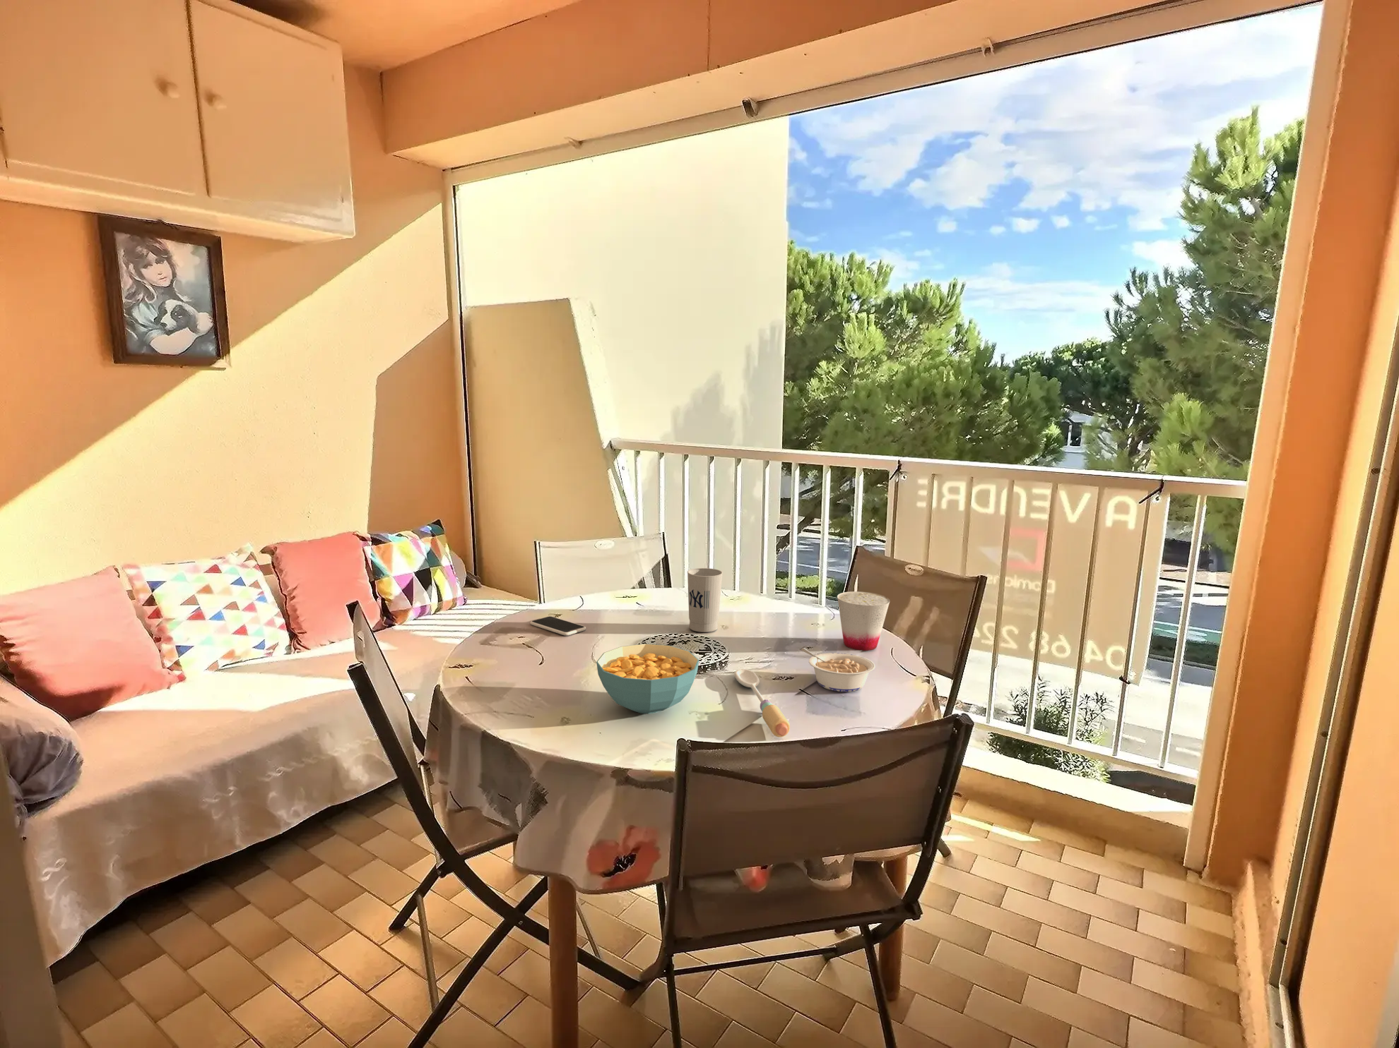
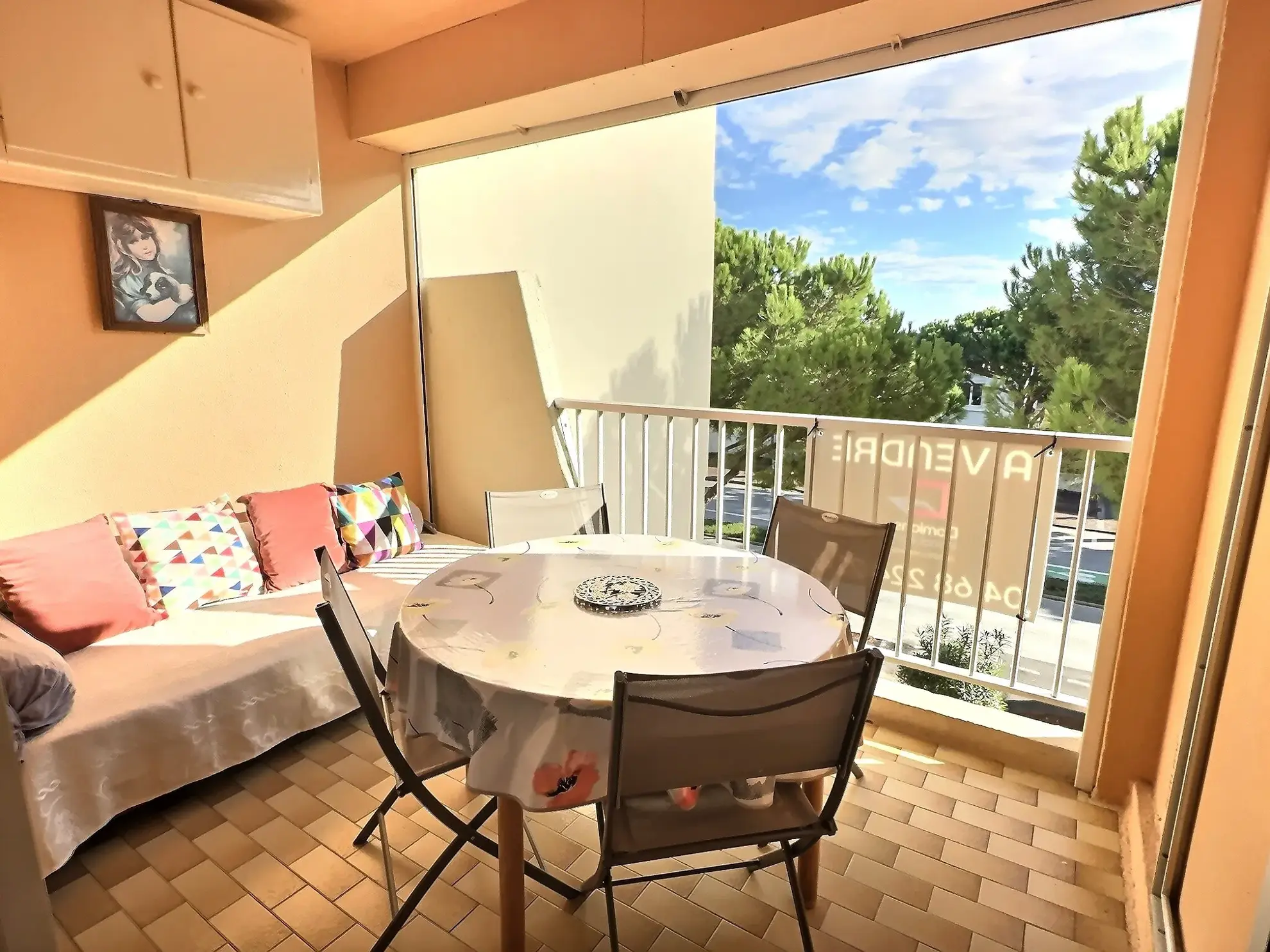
- cup (704, 600)
- legume (838, 672)
- smartphone (557, 625)
- spoon (760, 697)
- cup (861, 622)
- cereal bowl (648, 684)
